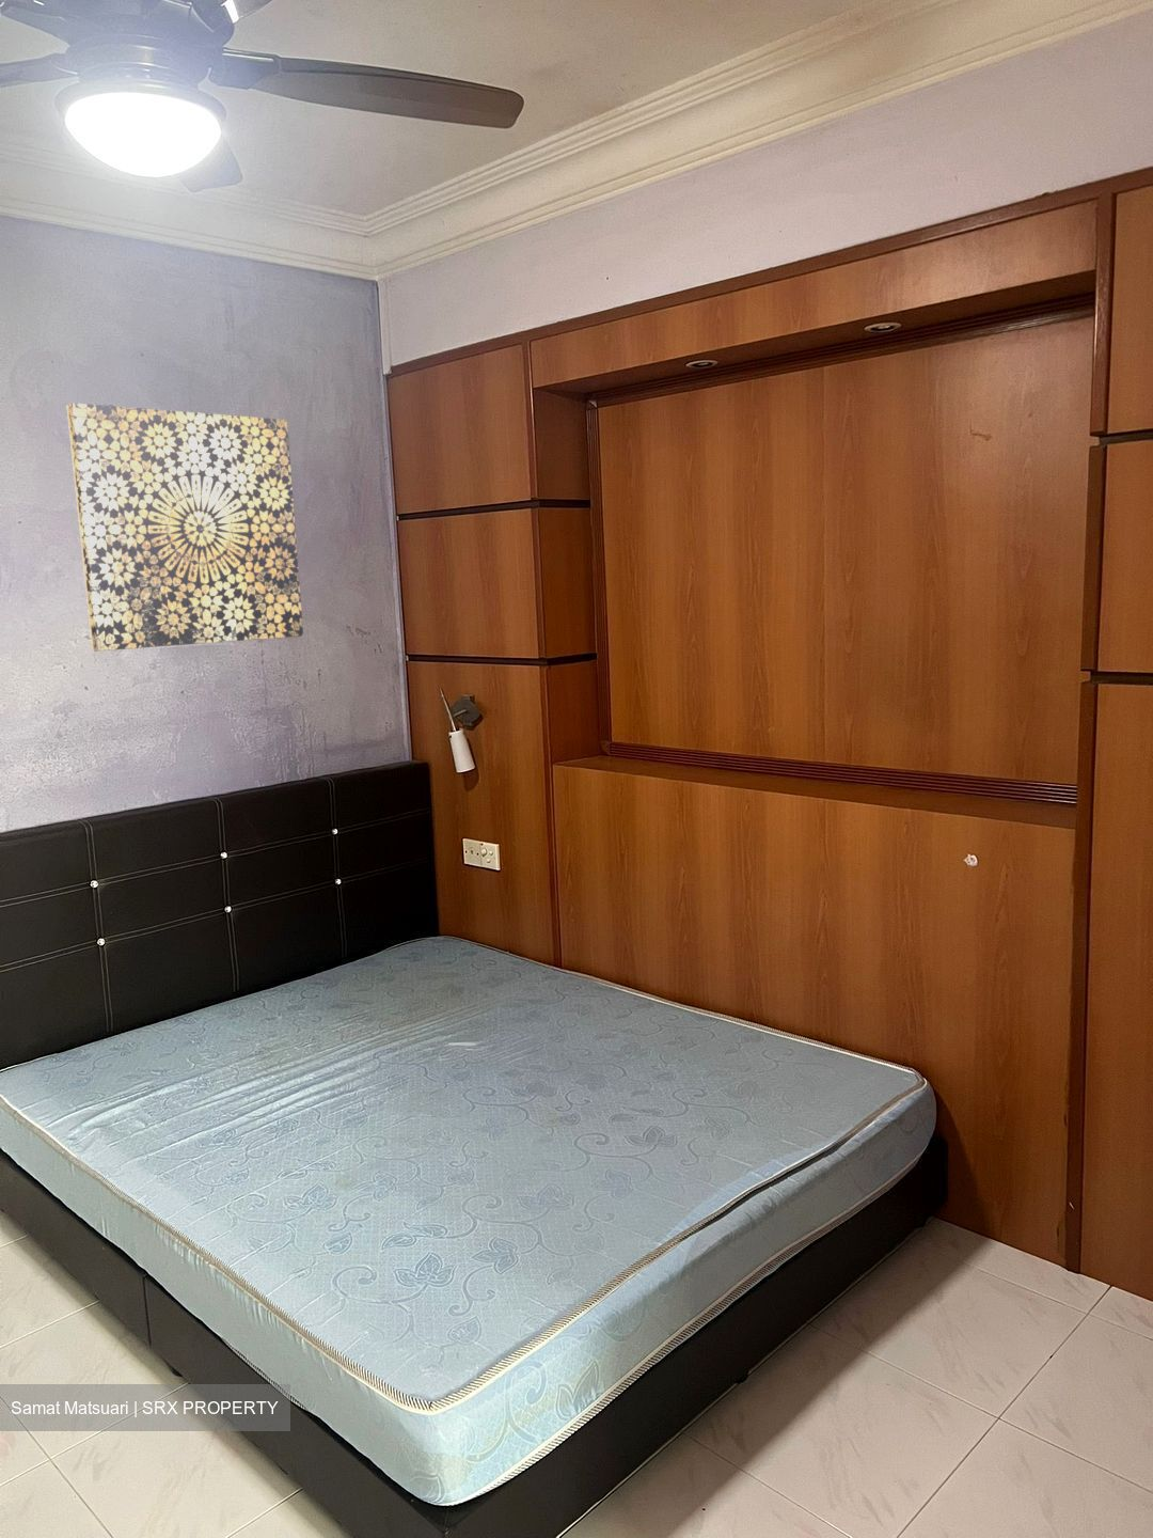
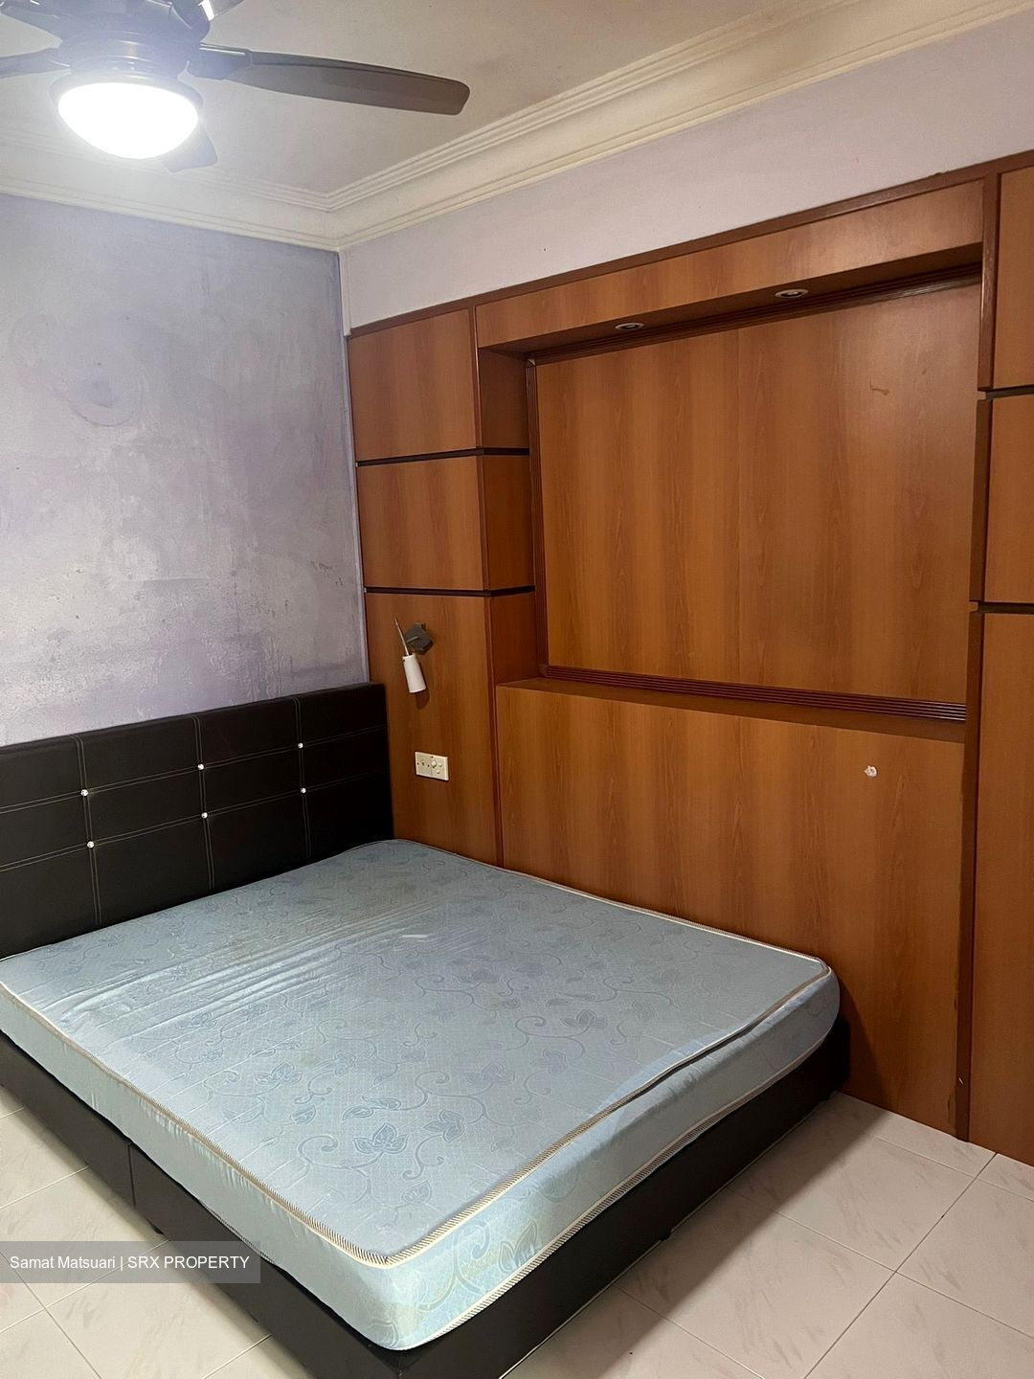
- wall art (194, 529)
